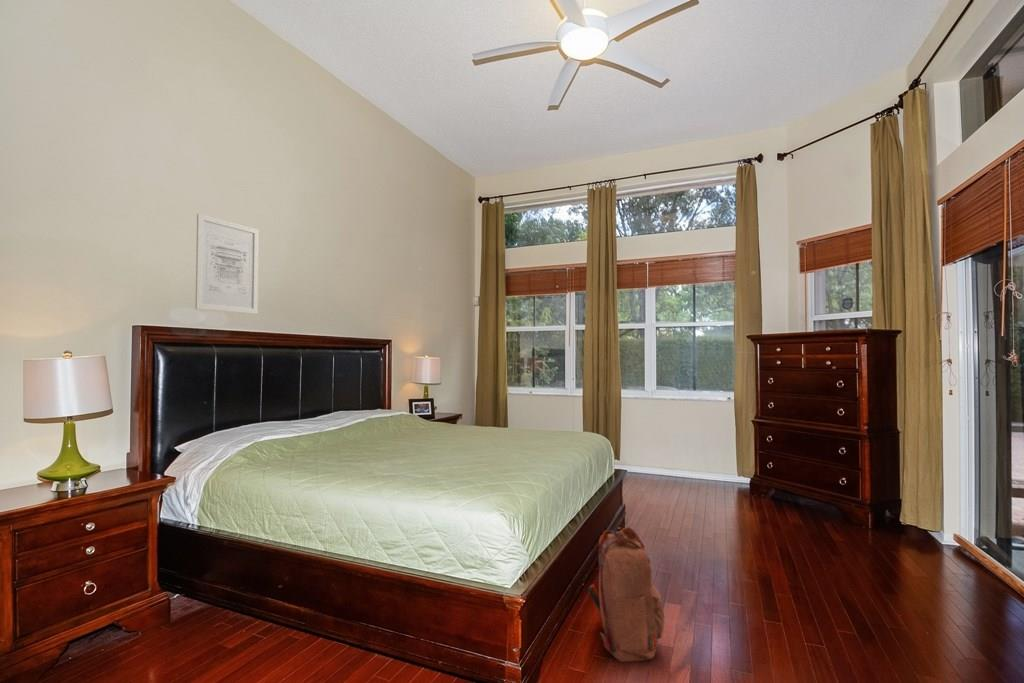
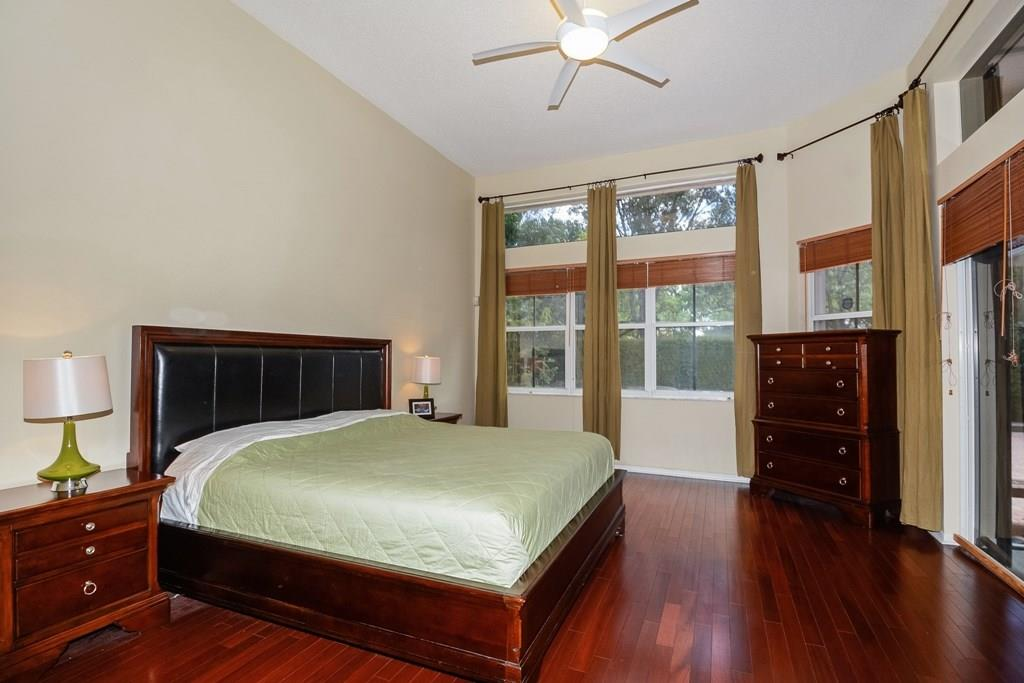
- backpack (622, 586)
- wall art (229, 266)
